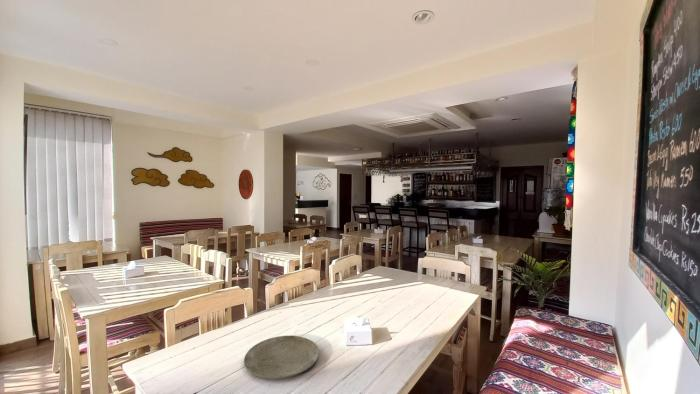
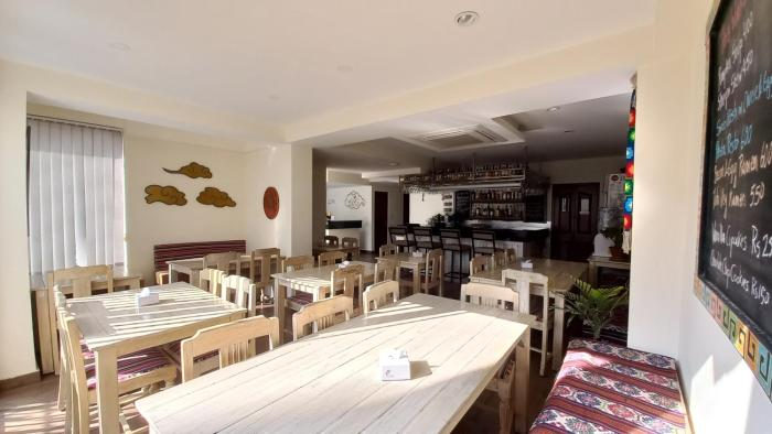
- plate (282, 355)
